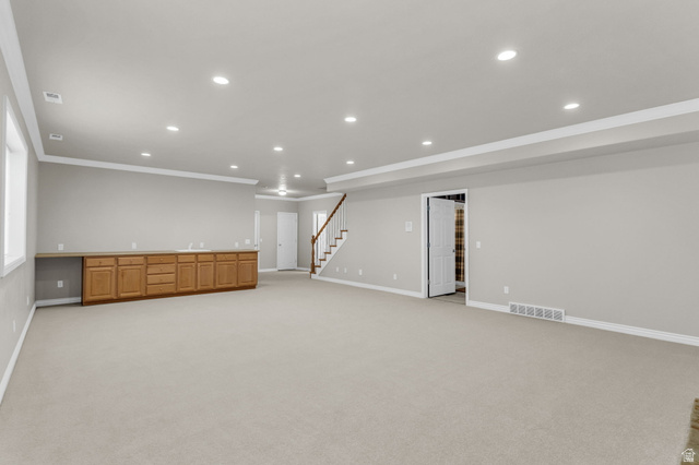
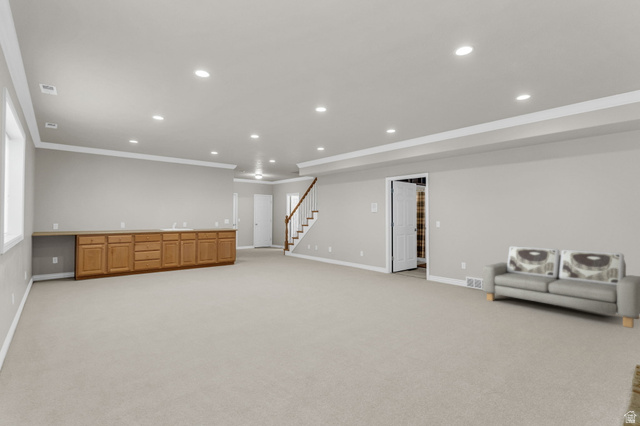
+ sofa (555, 279)
